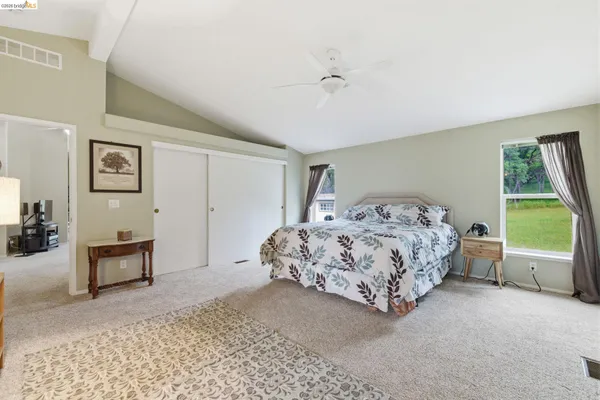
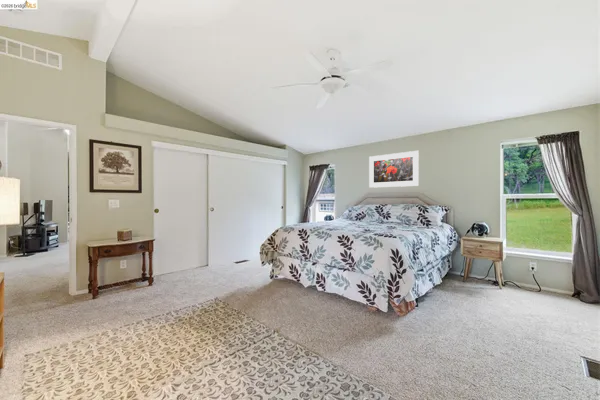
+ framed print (392, 170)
